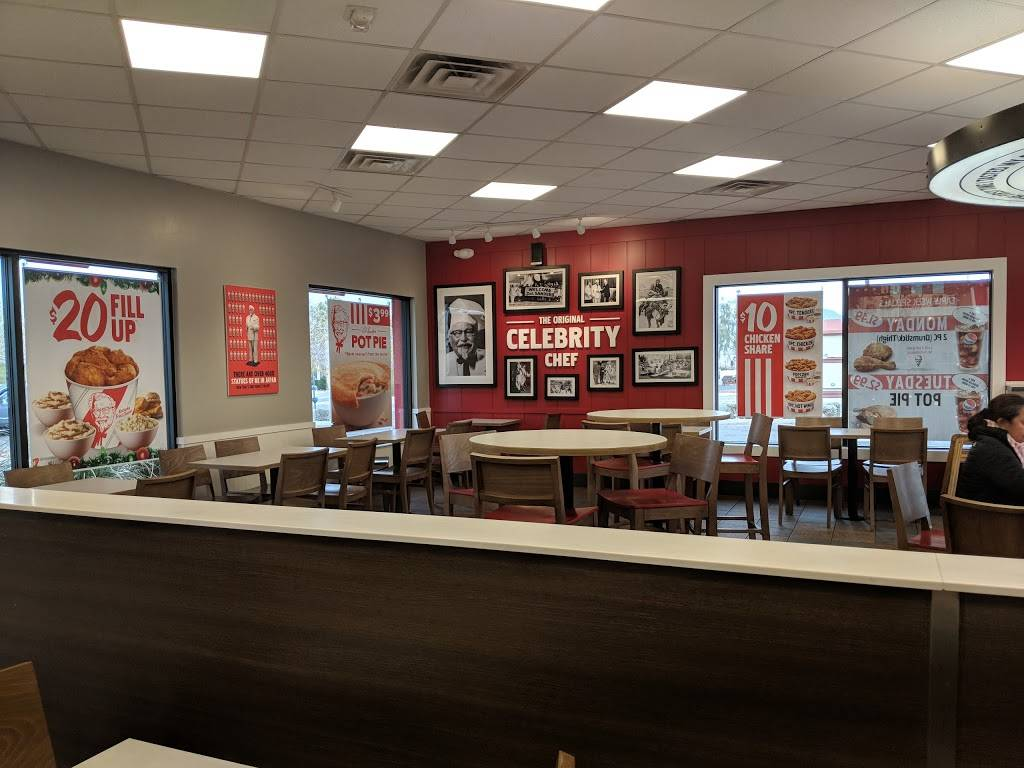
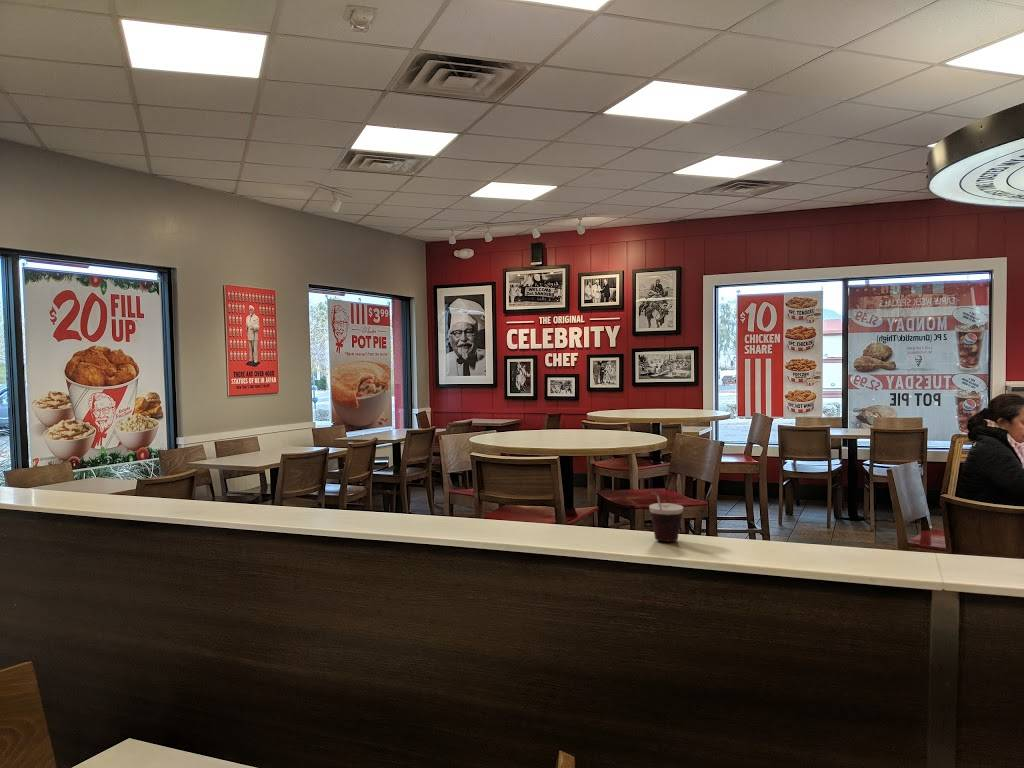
+ cup (661, 514)
